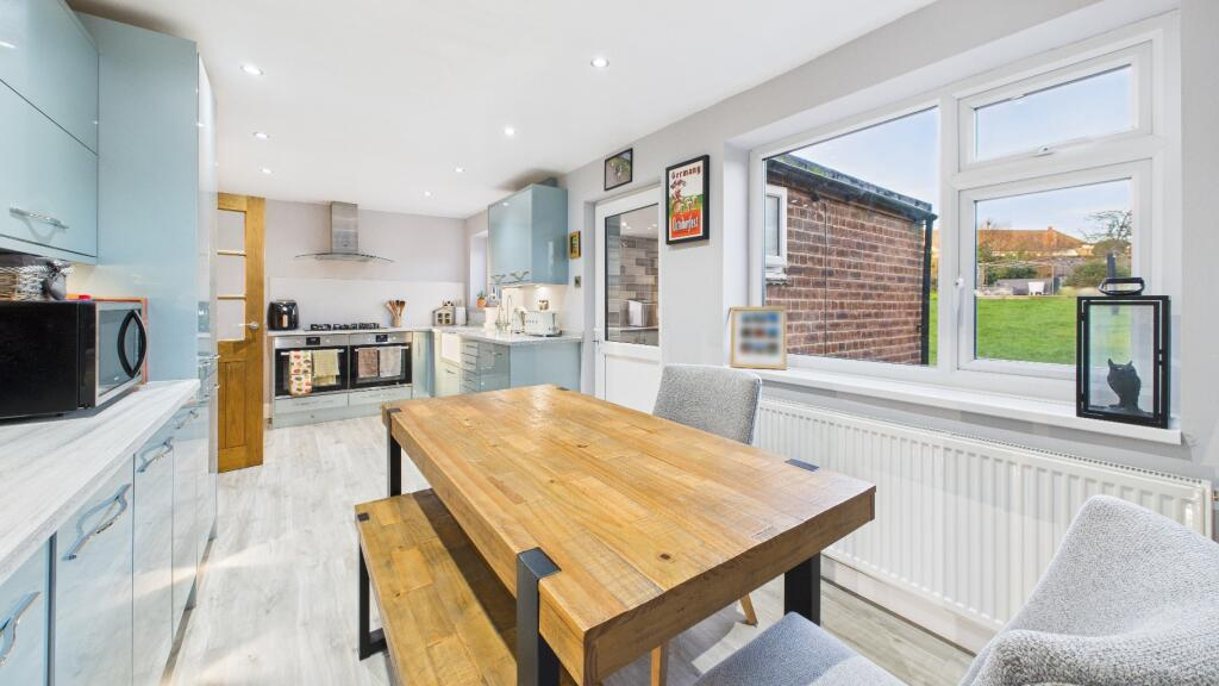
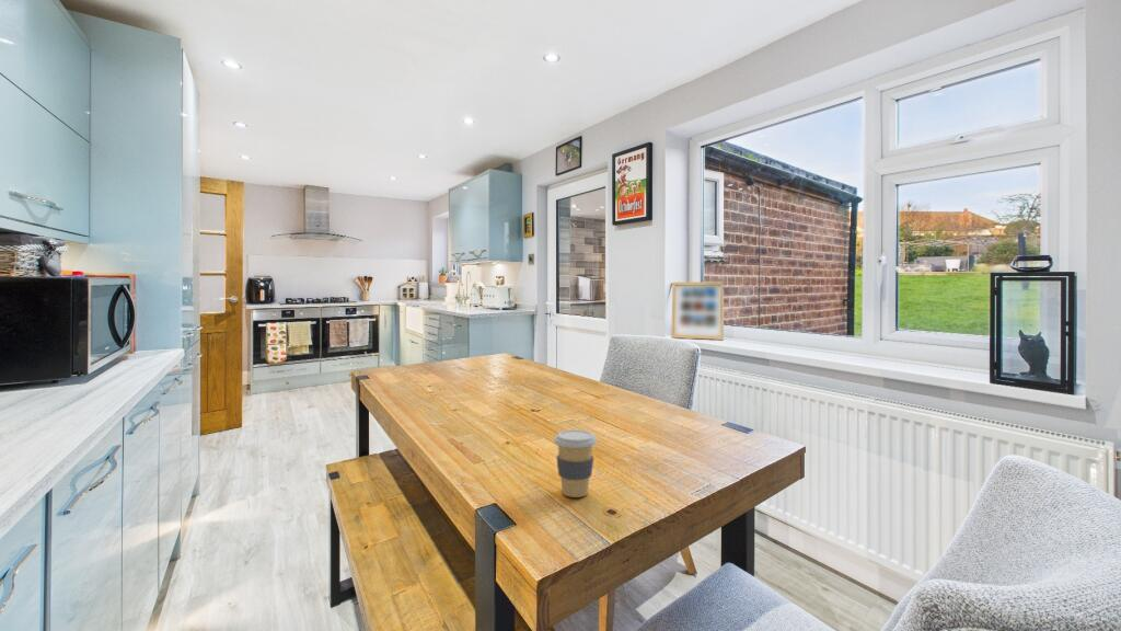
+ coffee cup (575, 463)
